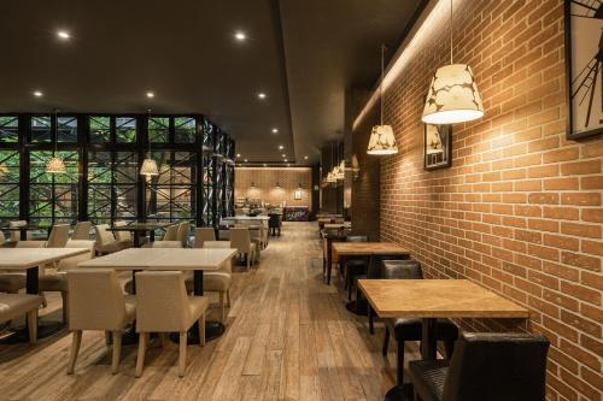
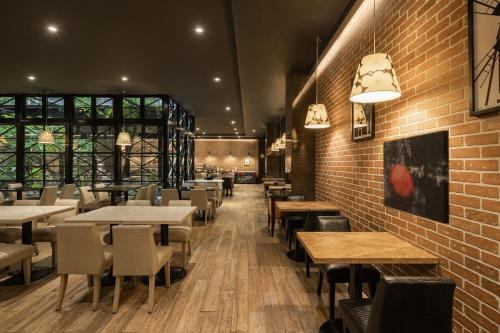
+ wall art (410, 175)
